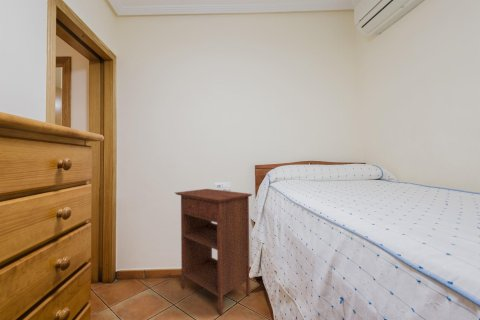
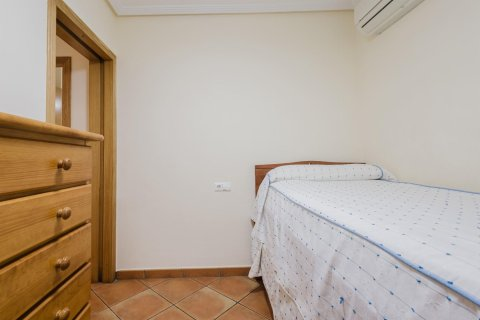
- nightstand (212, 242)
